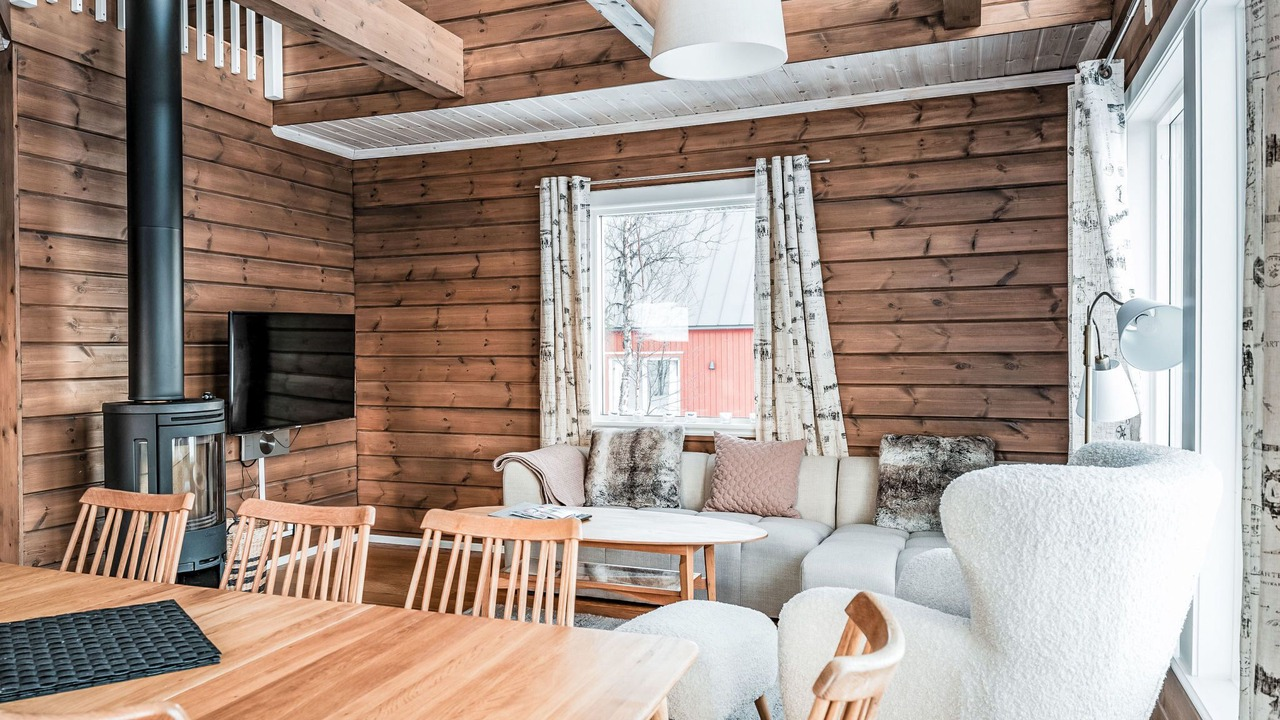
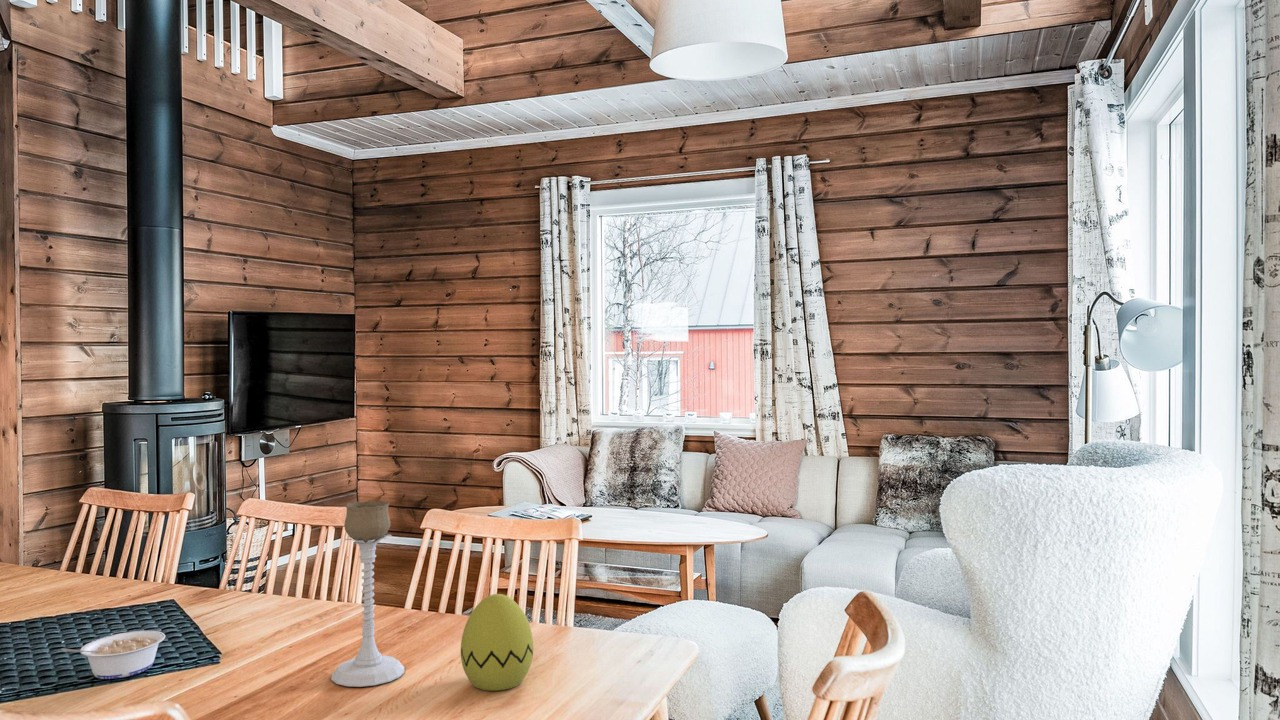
+ candle holder (367, 588)
+ decorative egg (497, 638)
+ legume (121, 654)
